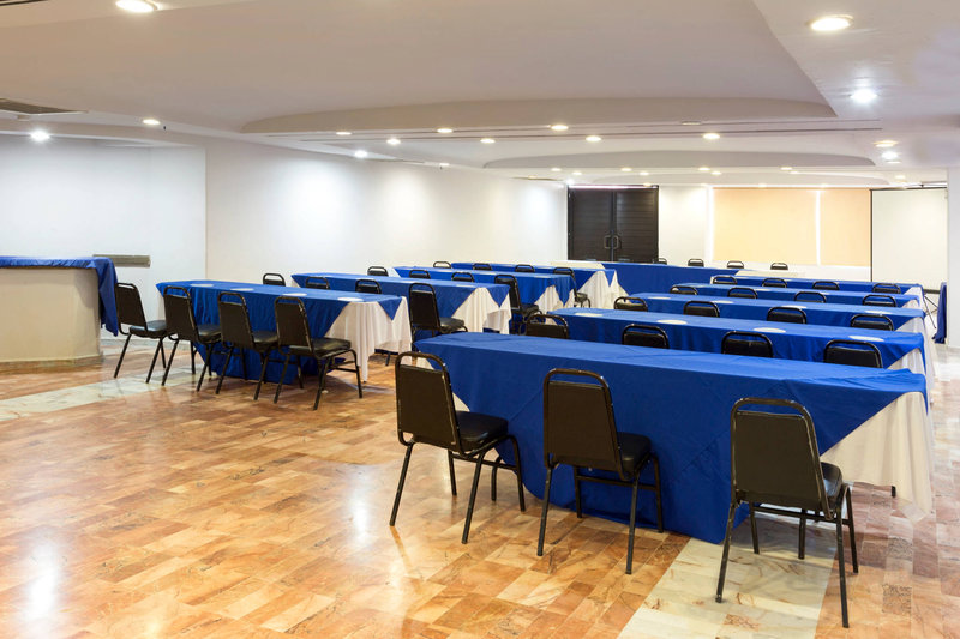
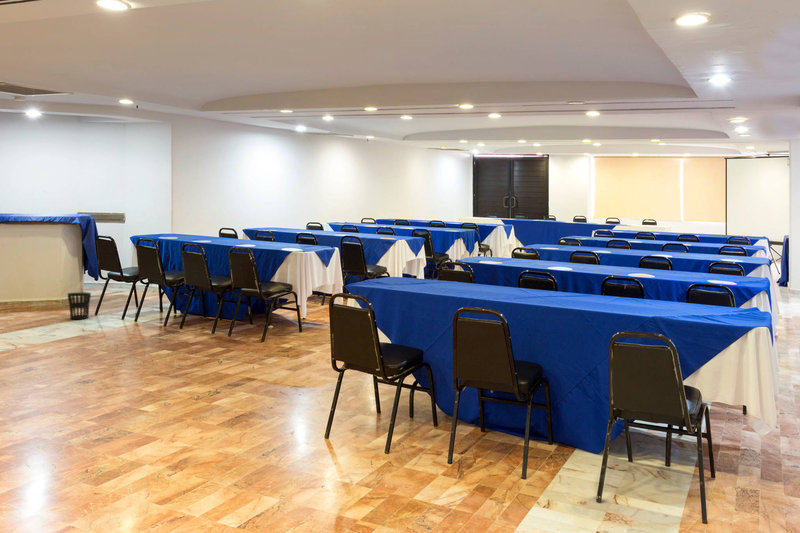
+ wastebasket (79, 305)
